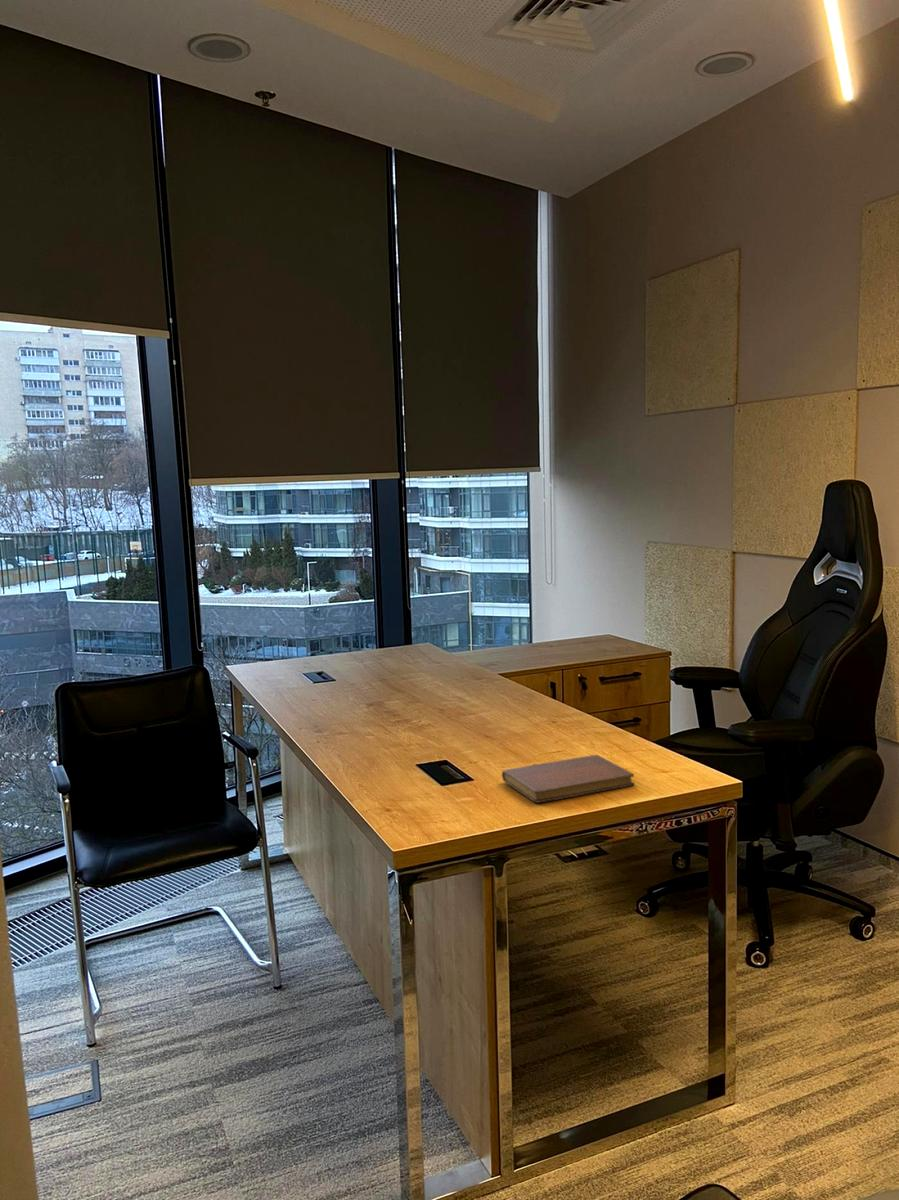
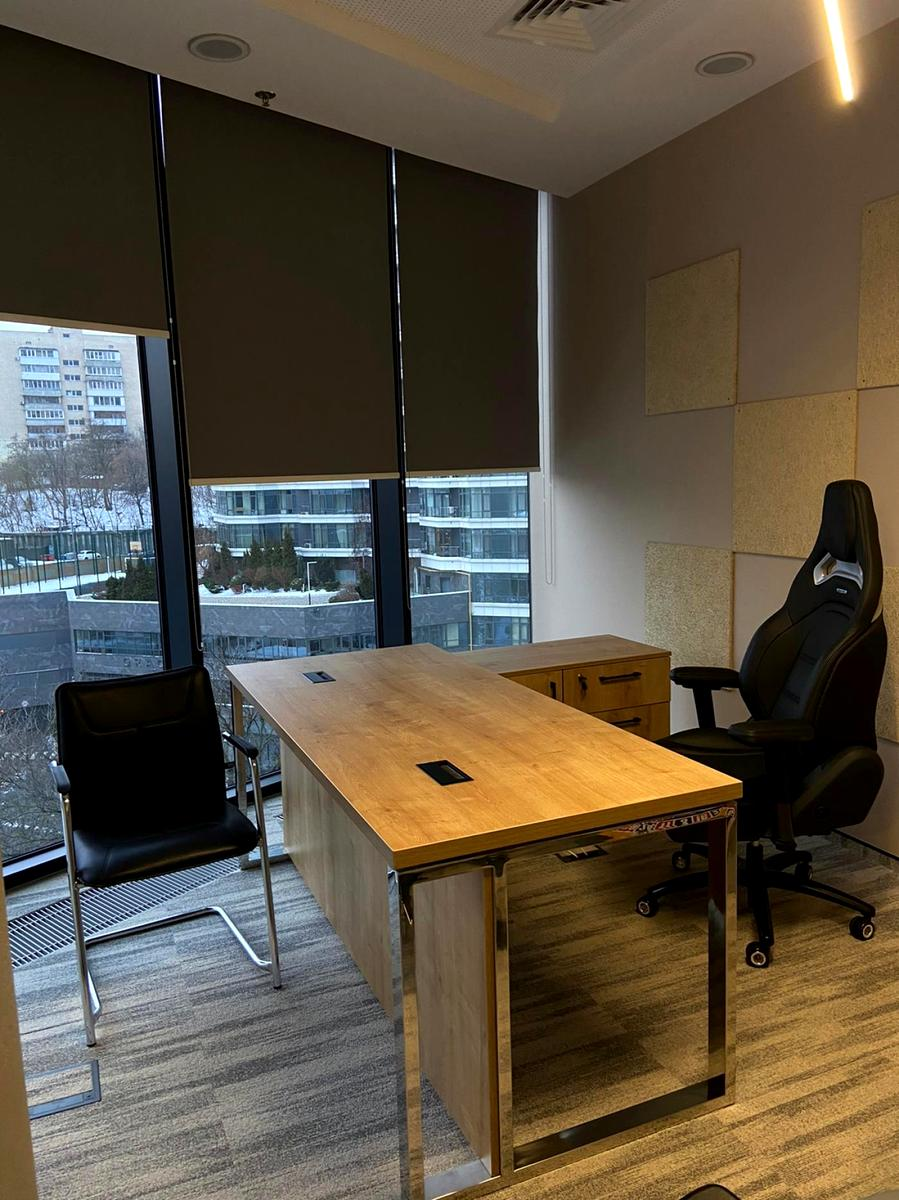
- notebook (567, 776)
